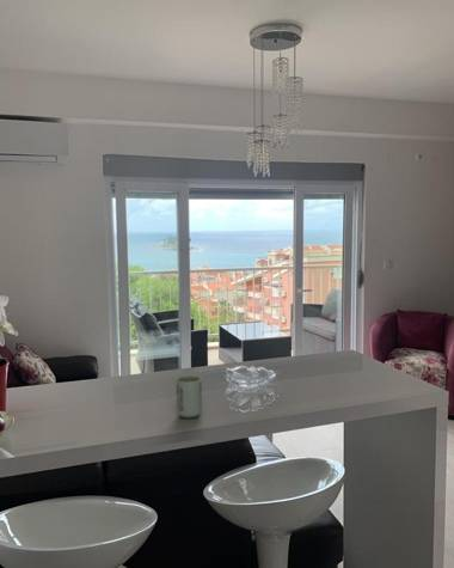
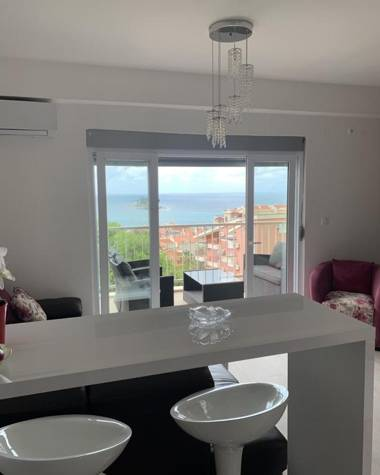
- cup (189, 396)
